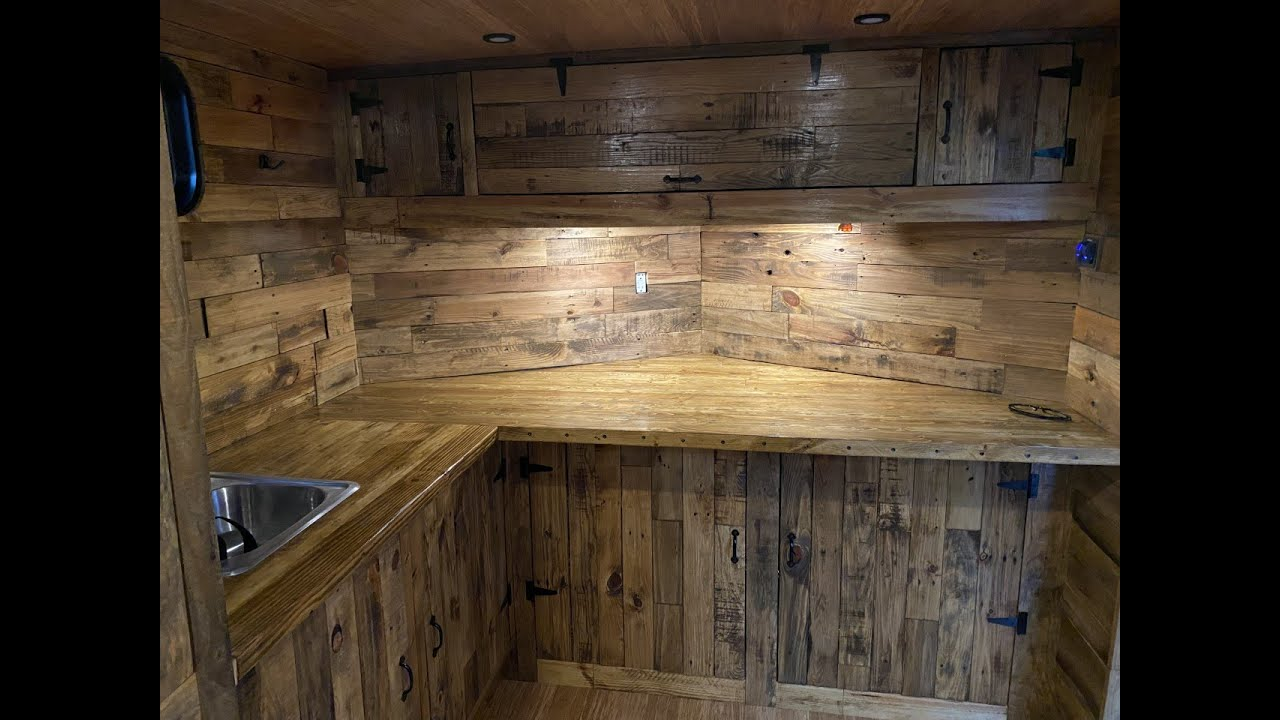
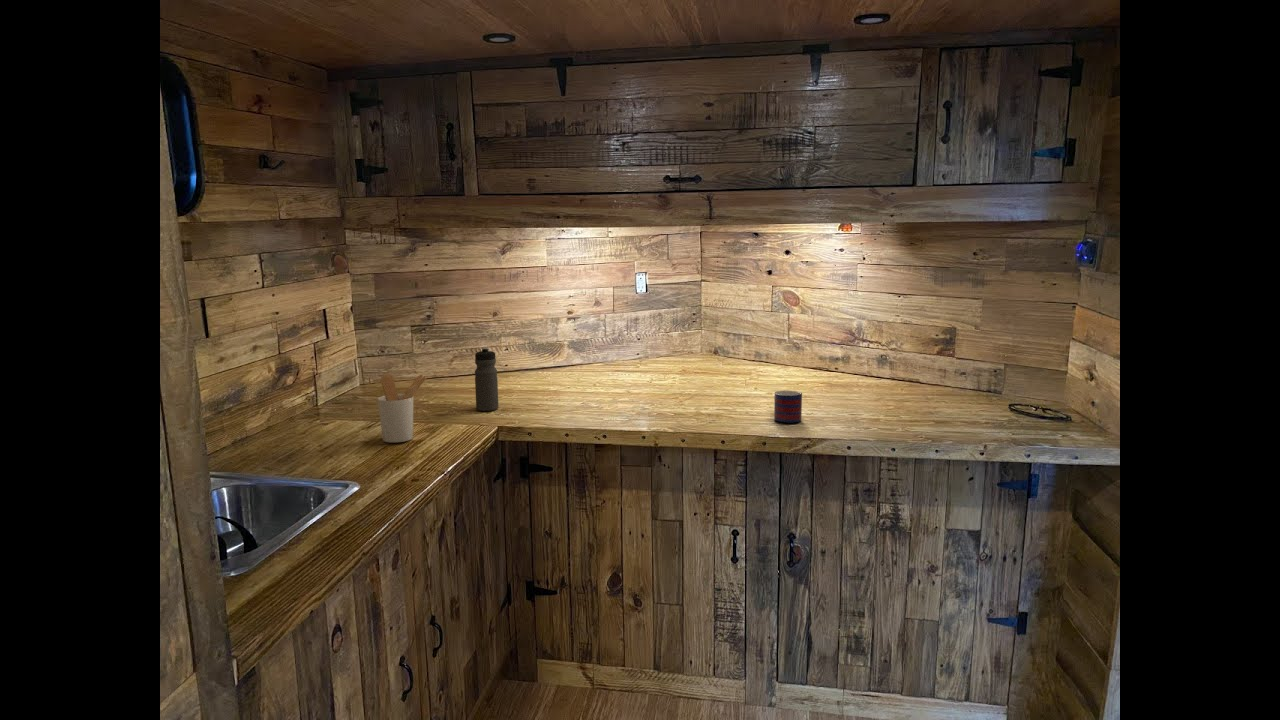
+ water bottle (486, 378)
+ utensil holder (404, 406)
+ mug (784, 404)
